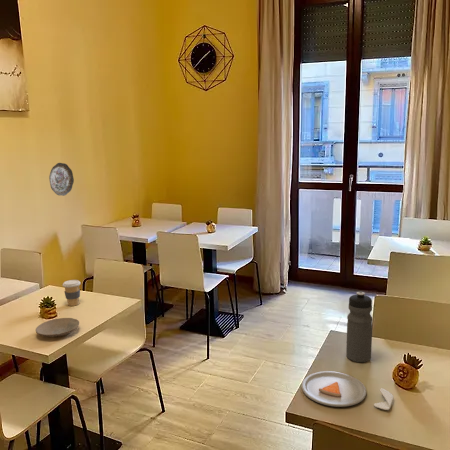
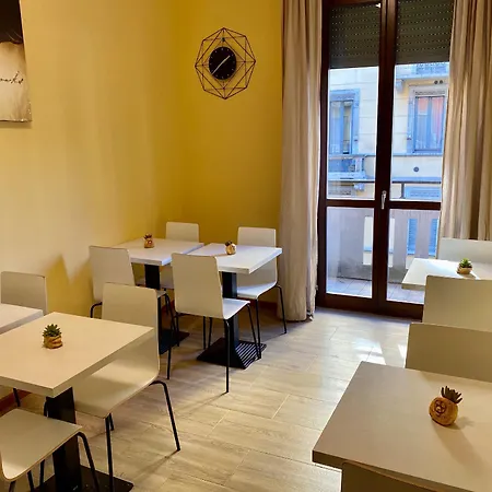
- decorative plate (60, 179)
- water bottle (359, 325)
- plate (58, 328)
- coffee cup (72, 293)
- dinner plate (345, 390)
